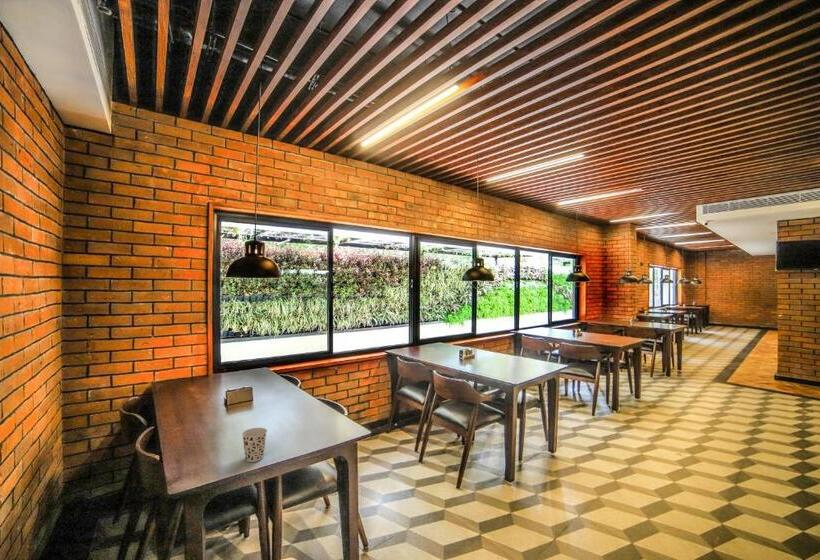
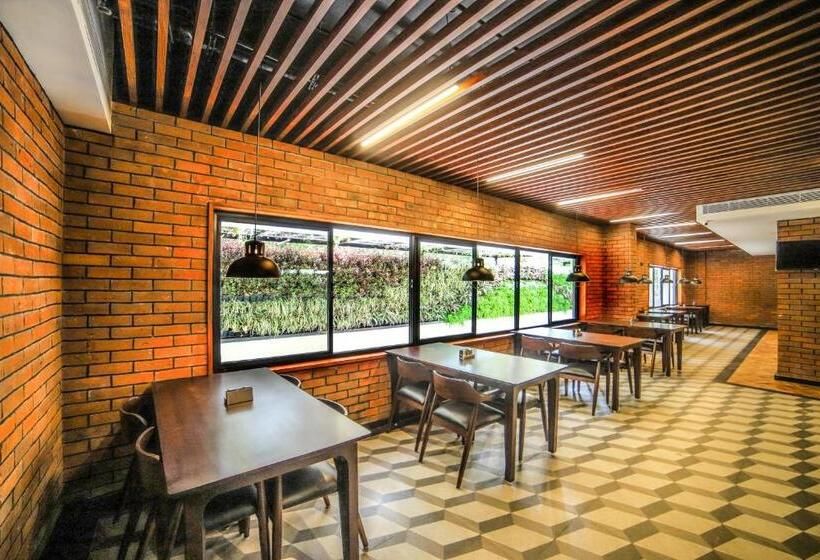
- cup (254, 445)
